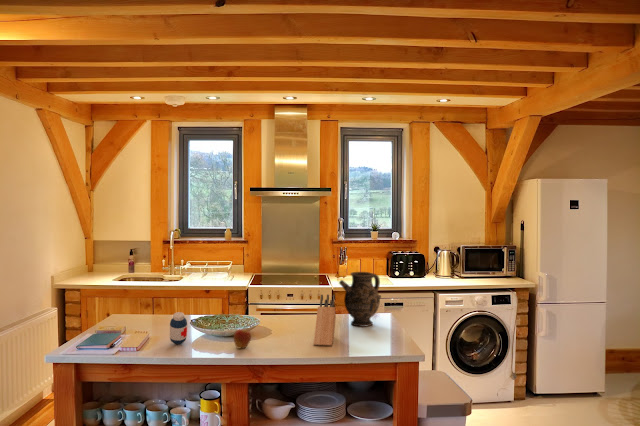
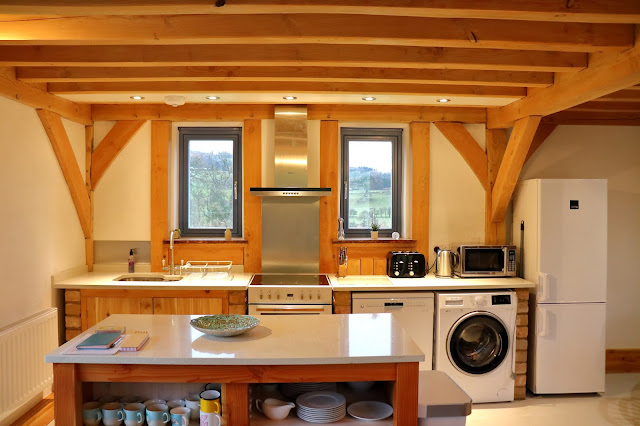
- medicine bottle (178, 328)
- apple (242, 337)
- ewer (361, 298)
- knife block (325, 318)
